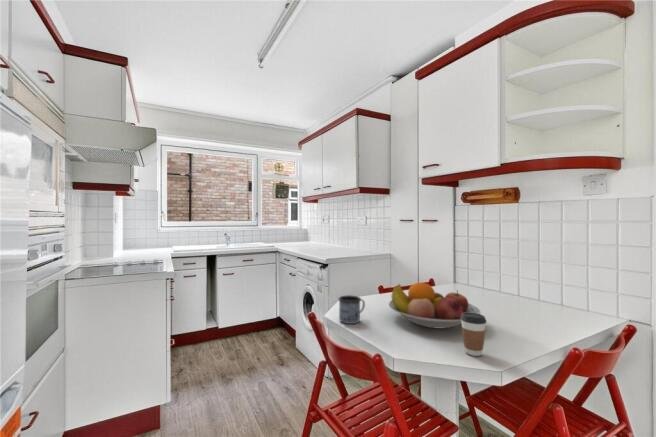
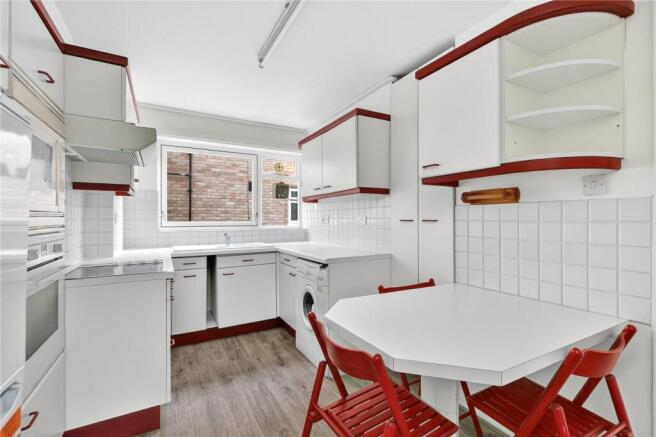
- fruit bowl (432, 302)
- coffee cup (473, 333)
- mug (352, 308)
